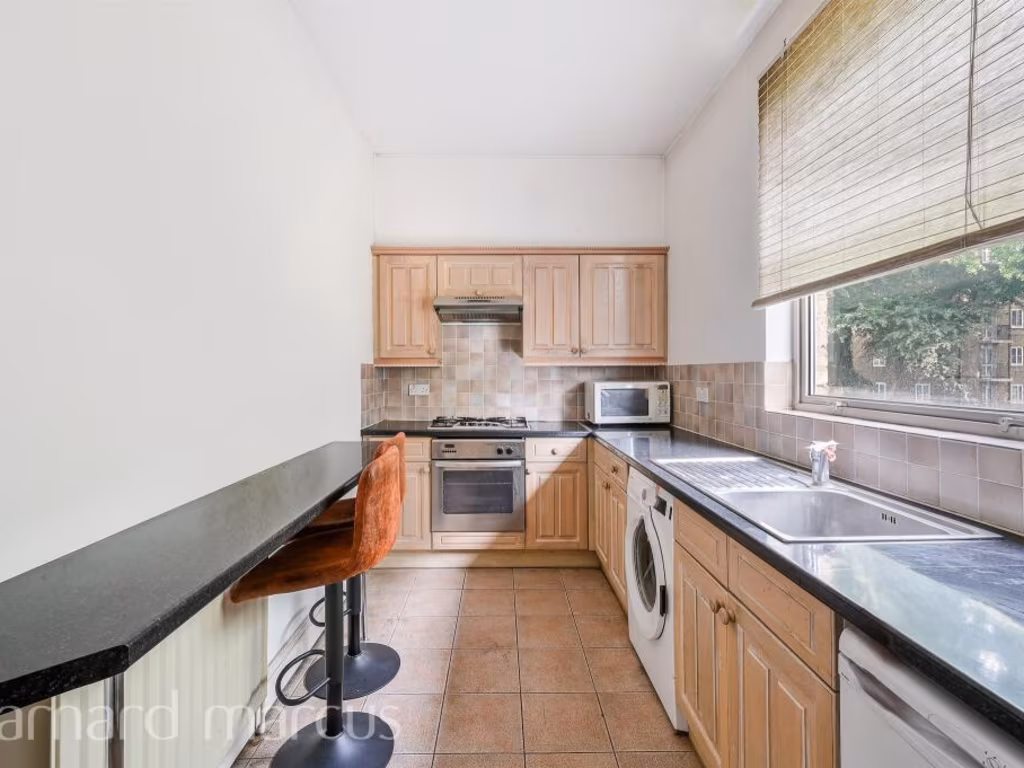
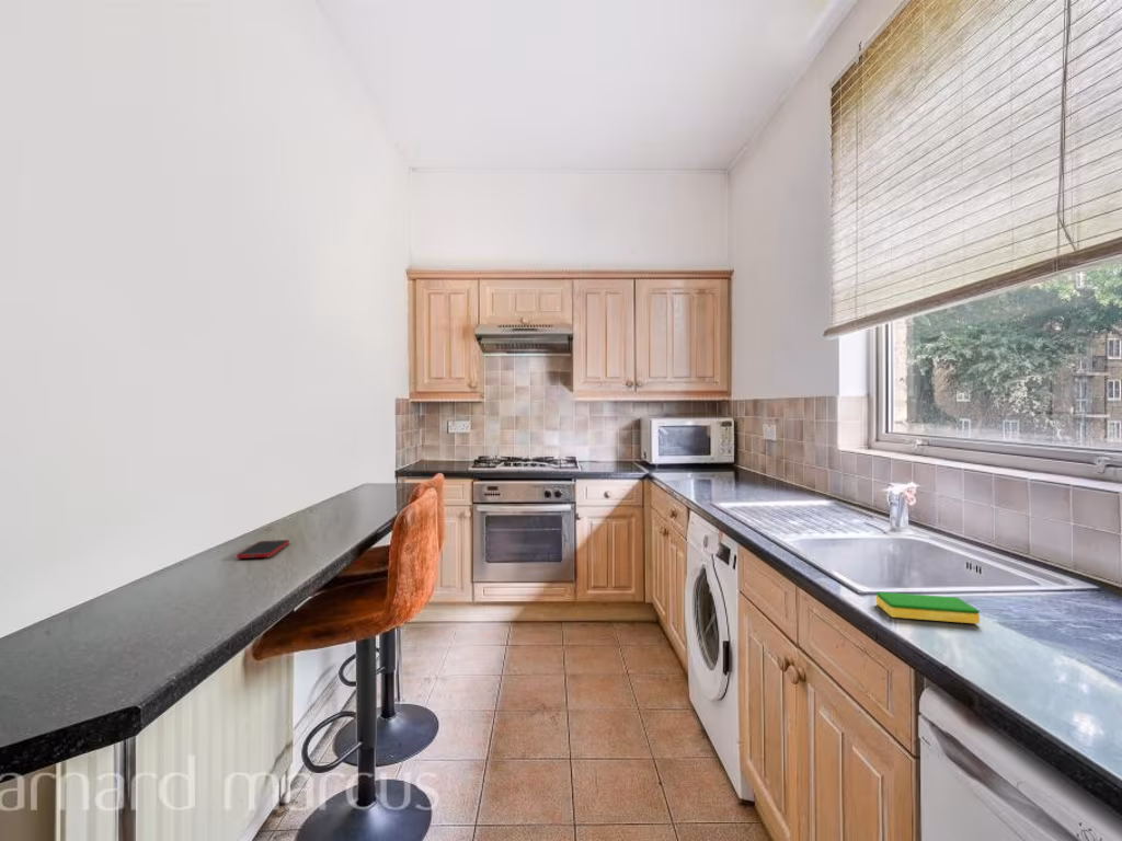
+ cell phone (264, 549)
+ dish sponge (925, 607)
